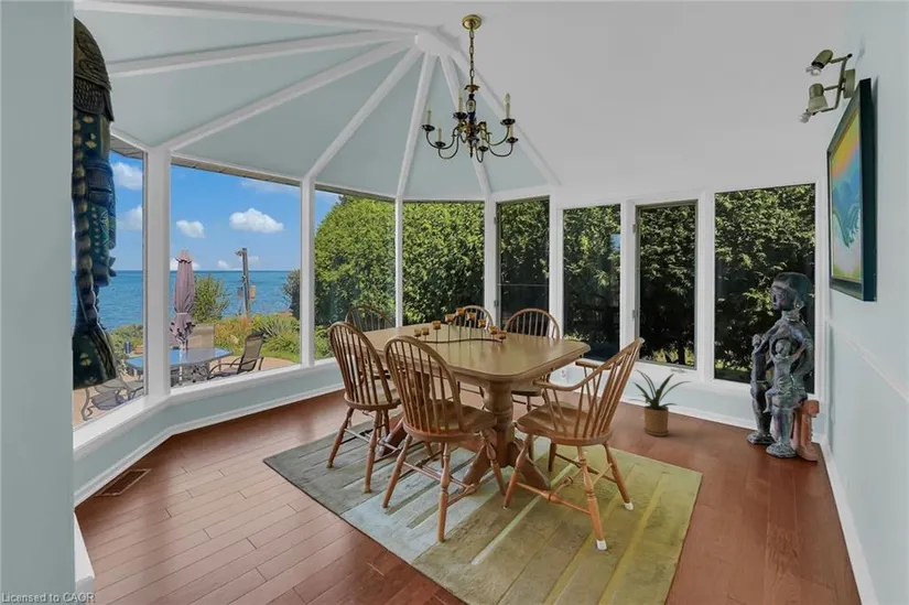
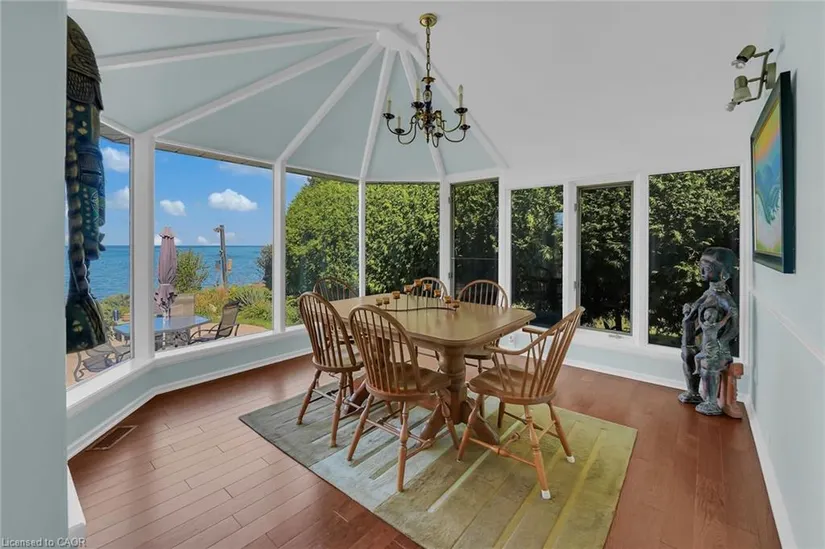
- house plant (656, 402)
